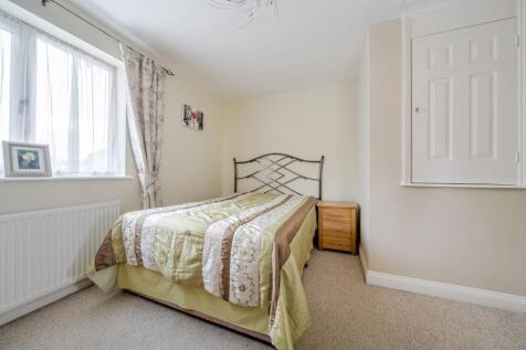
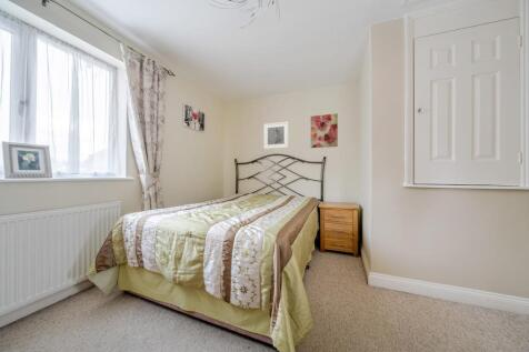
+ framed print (276, 135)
+ wall art (323, 131)
